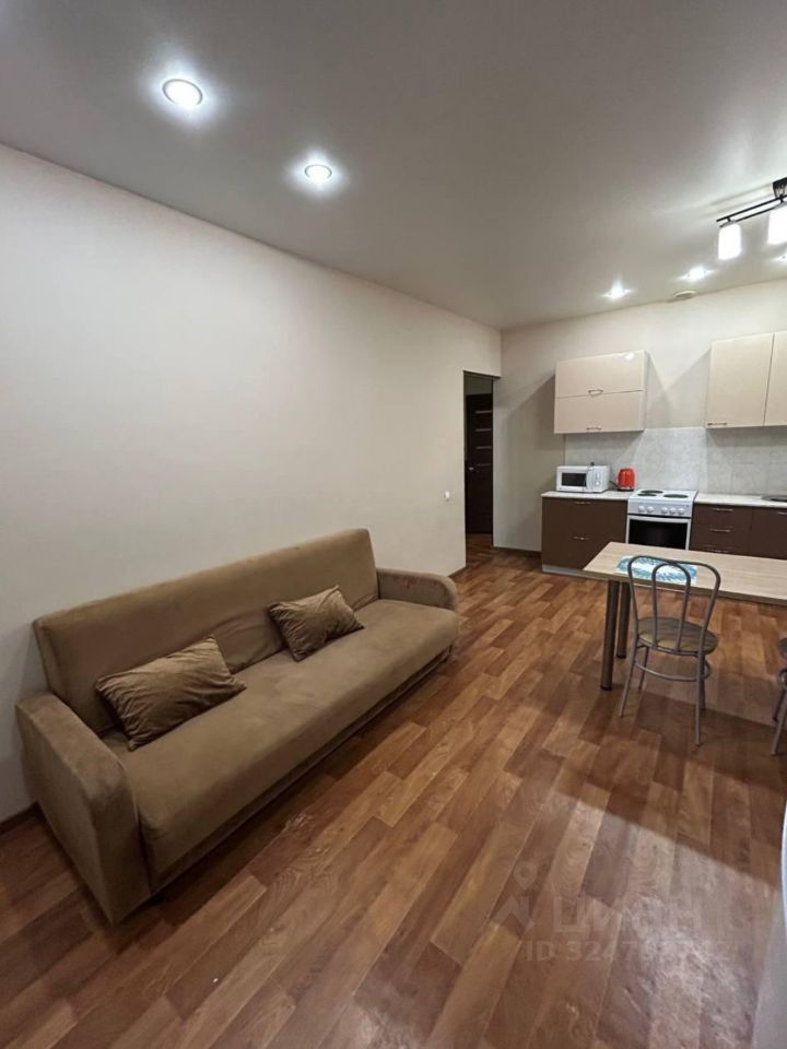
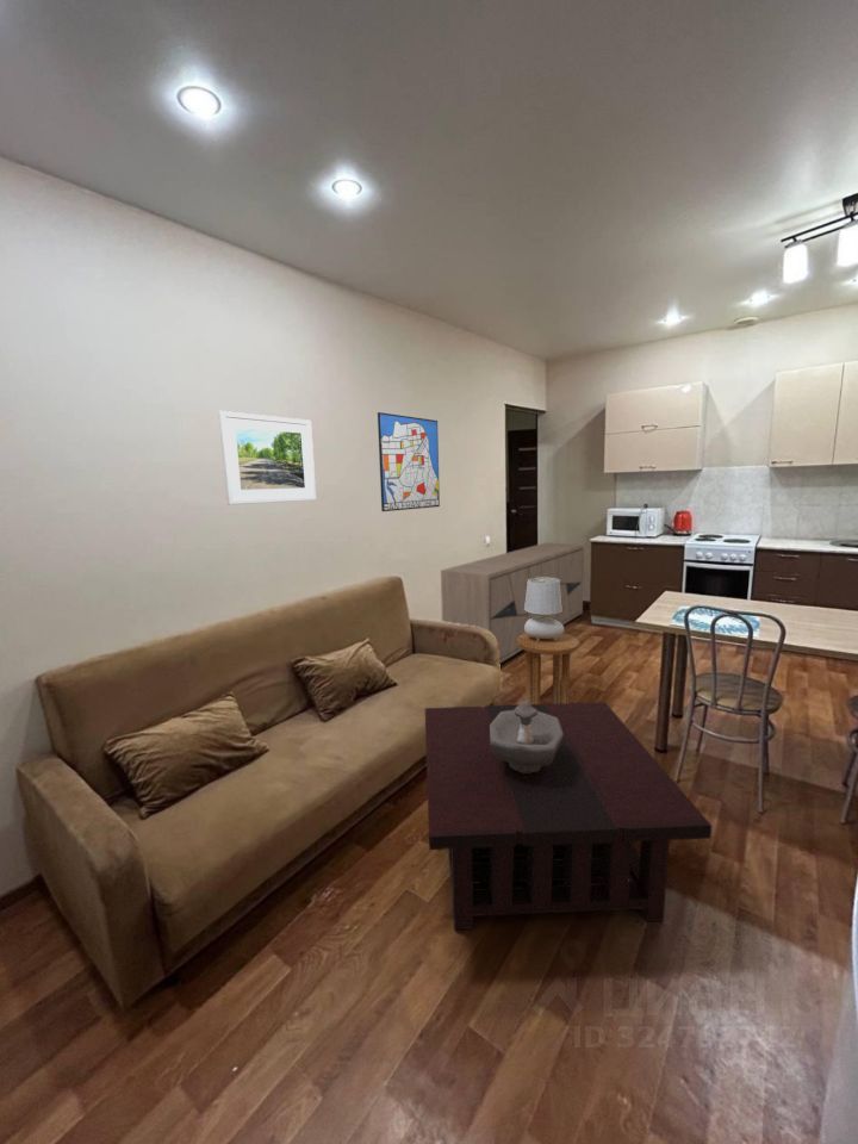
+ wall art (411, 464)
+ coffee table (536, 803)
+ side table (553, 676)
+ table lamp (543, 609)
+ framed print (272, 459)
+ decorative bowl (526, 732)
+ sideboard (522, 597)
